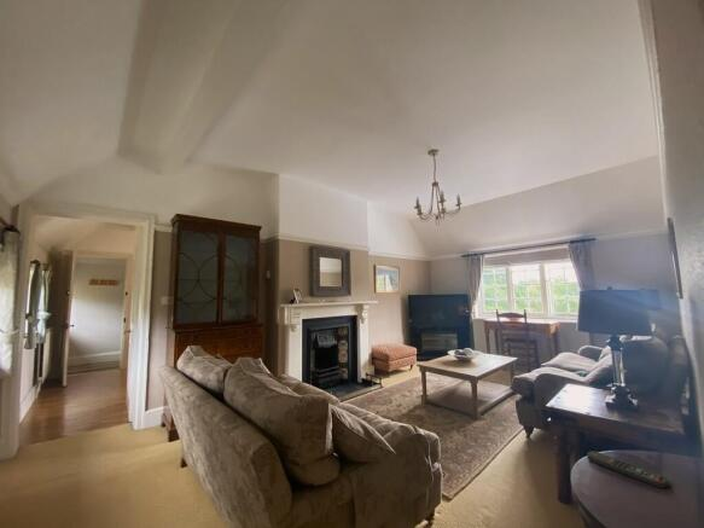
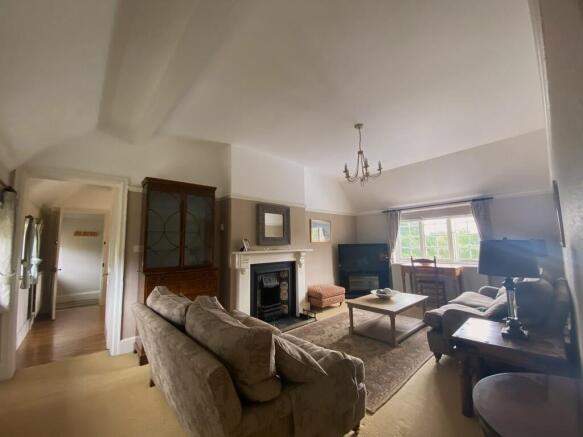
- remote control (624, 468)
